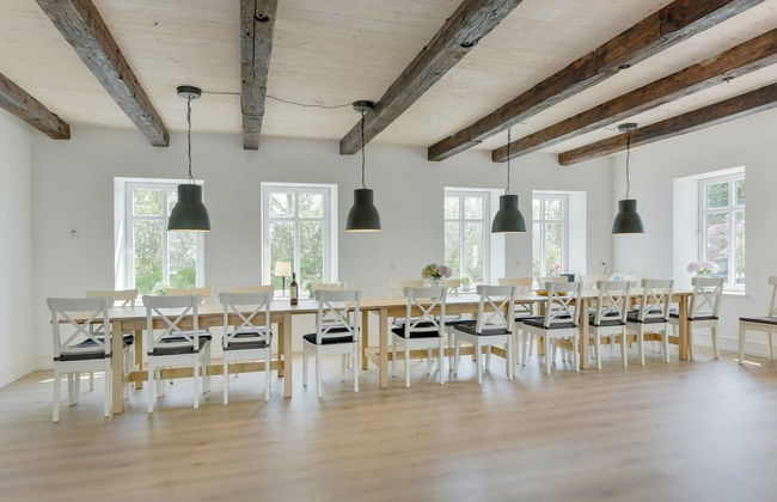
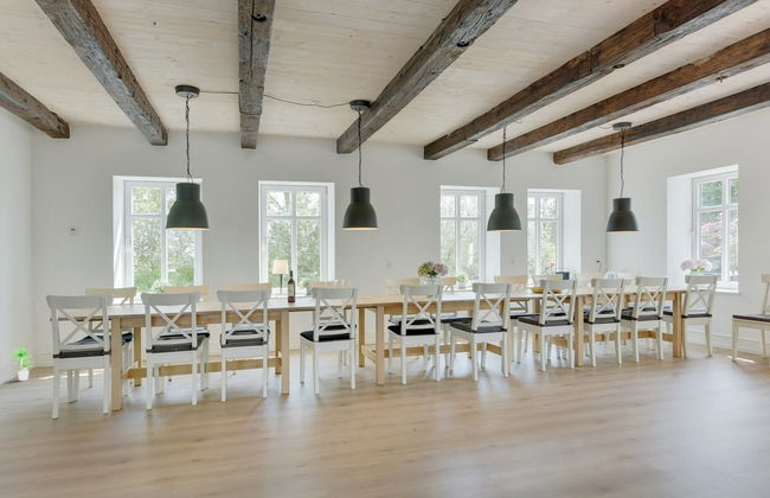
+ potted plant (21, 363)
